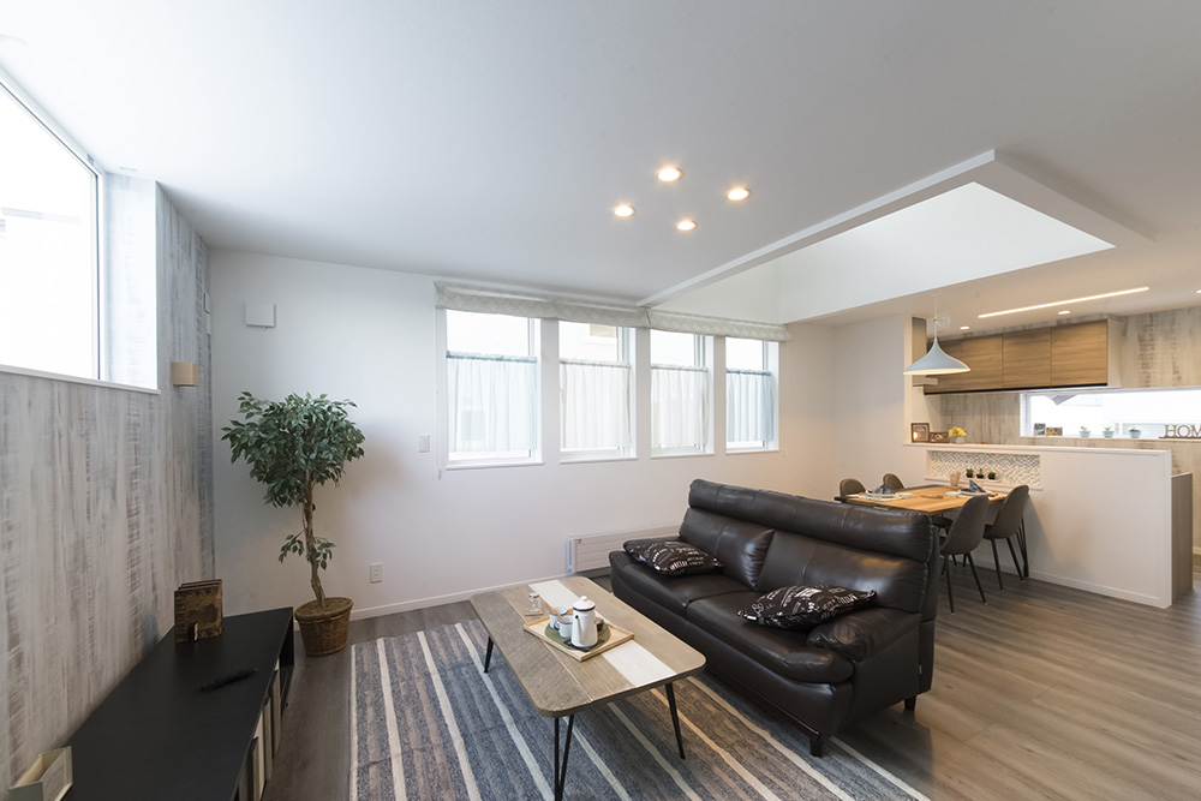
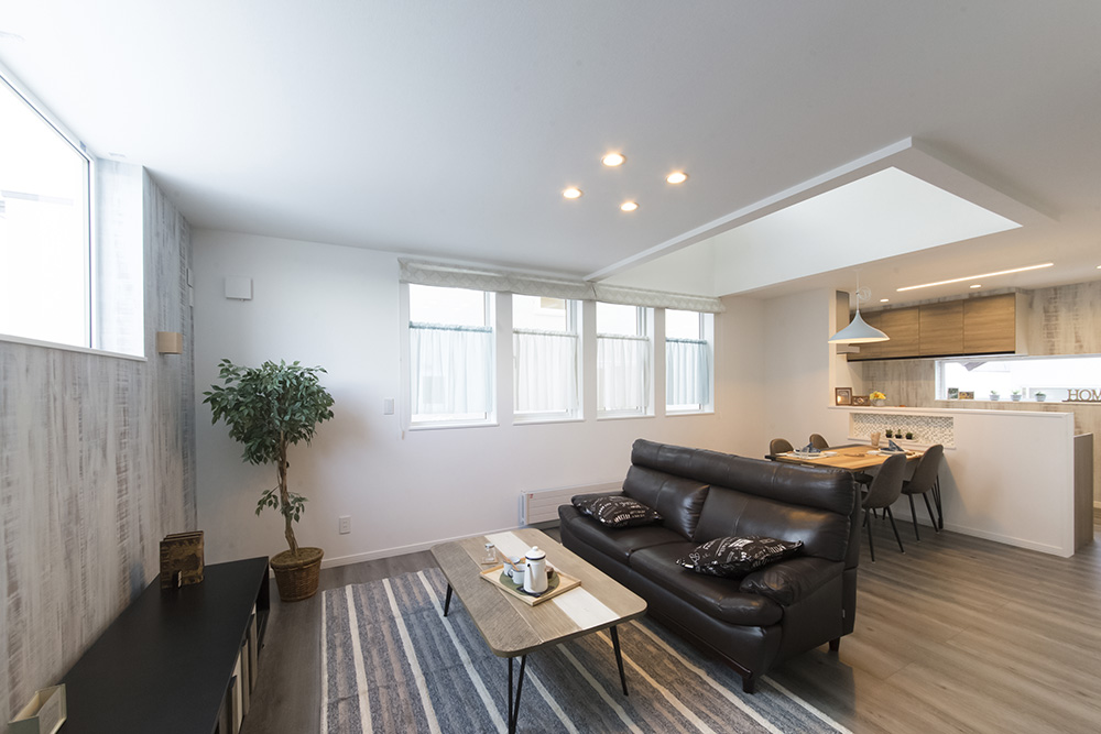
- remote control (231, 677)
